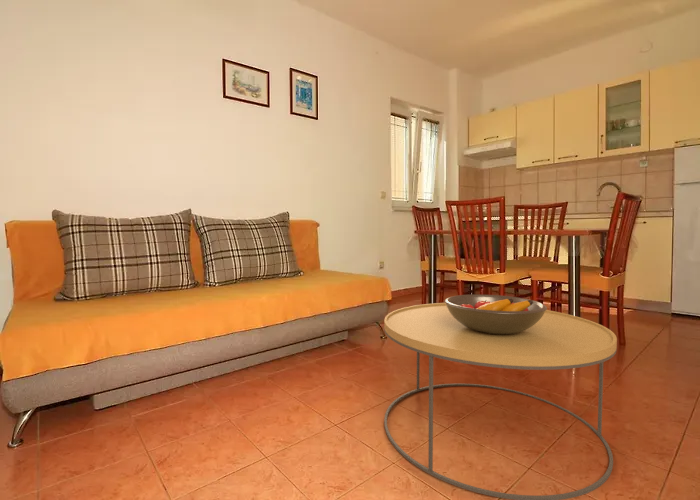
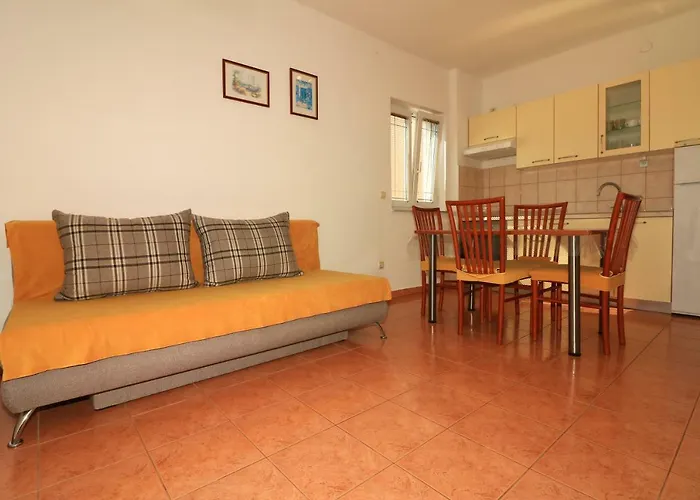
- coffee table (488, 366)
- fruit bowl (493, 309)
